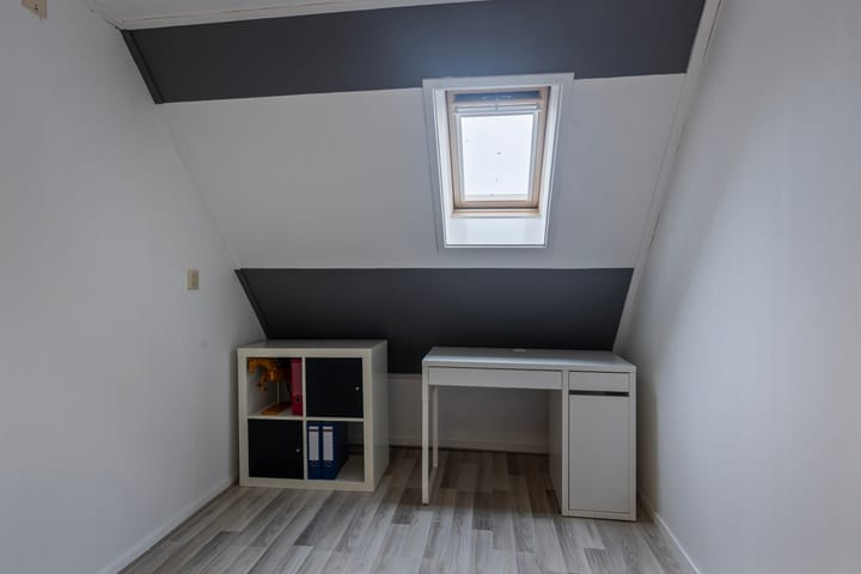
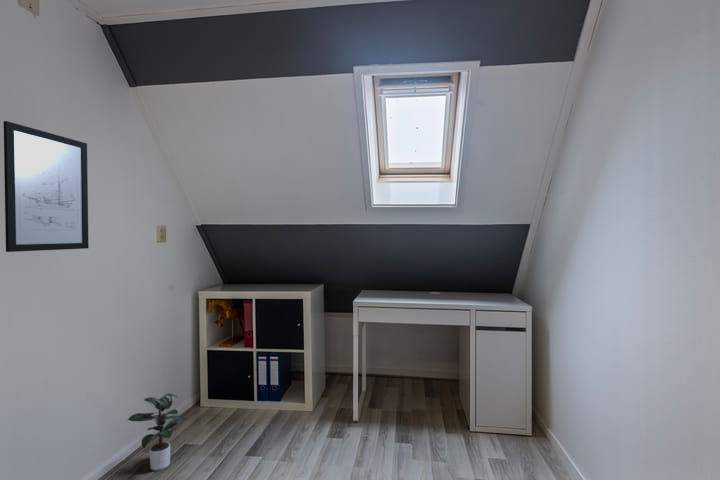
+ potted plant (161, 426)
+ wall art (50, 191)
